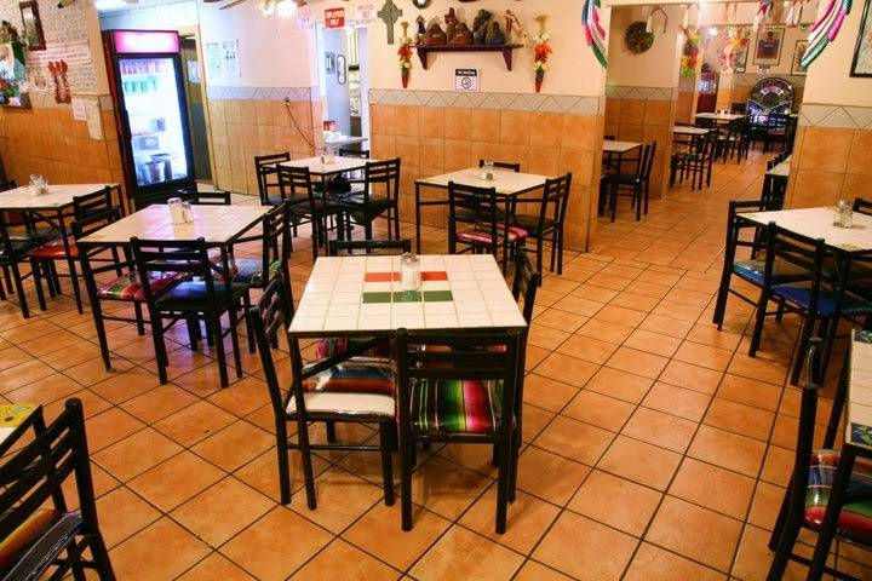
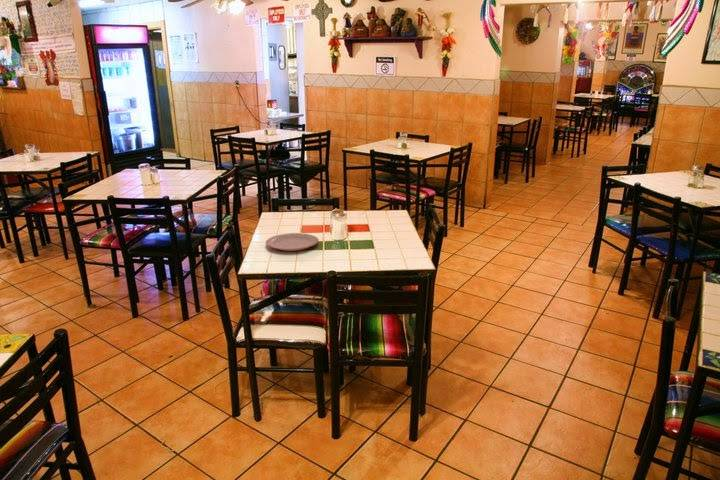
+ plate (292, 242)
